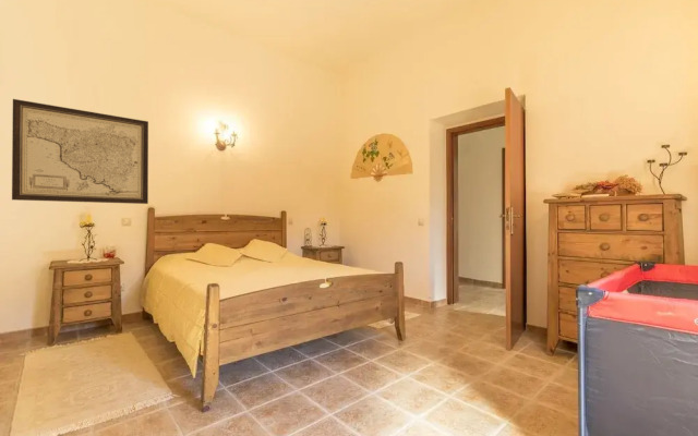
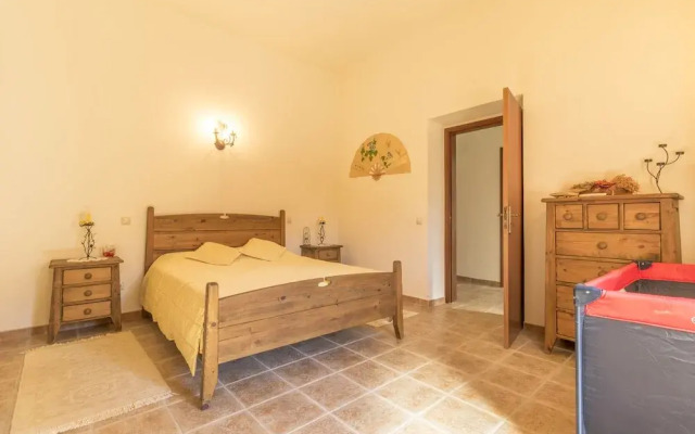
- wall art (86, 156)
